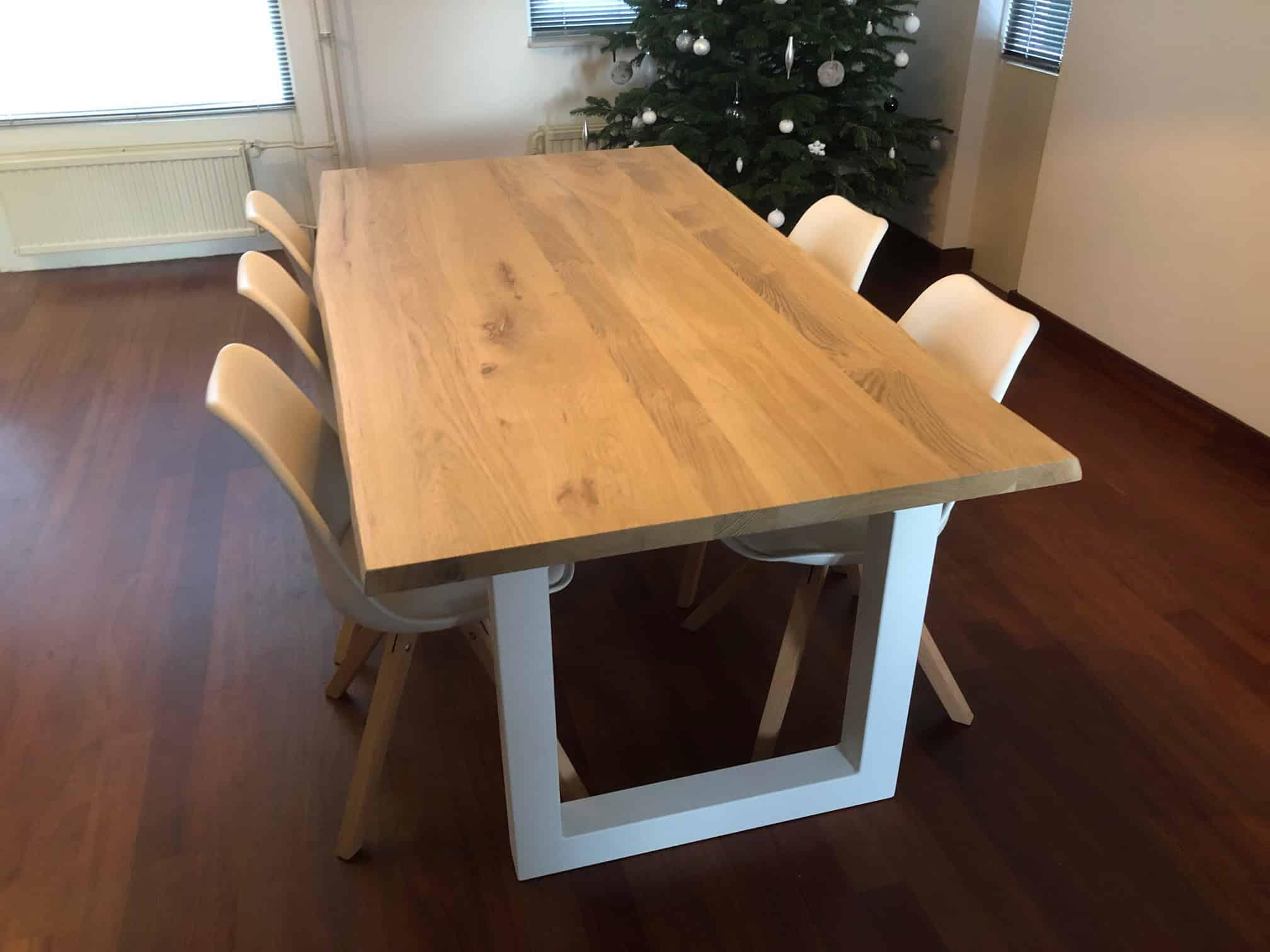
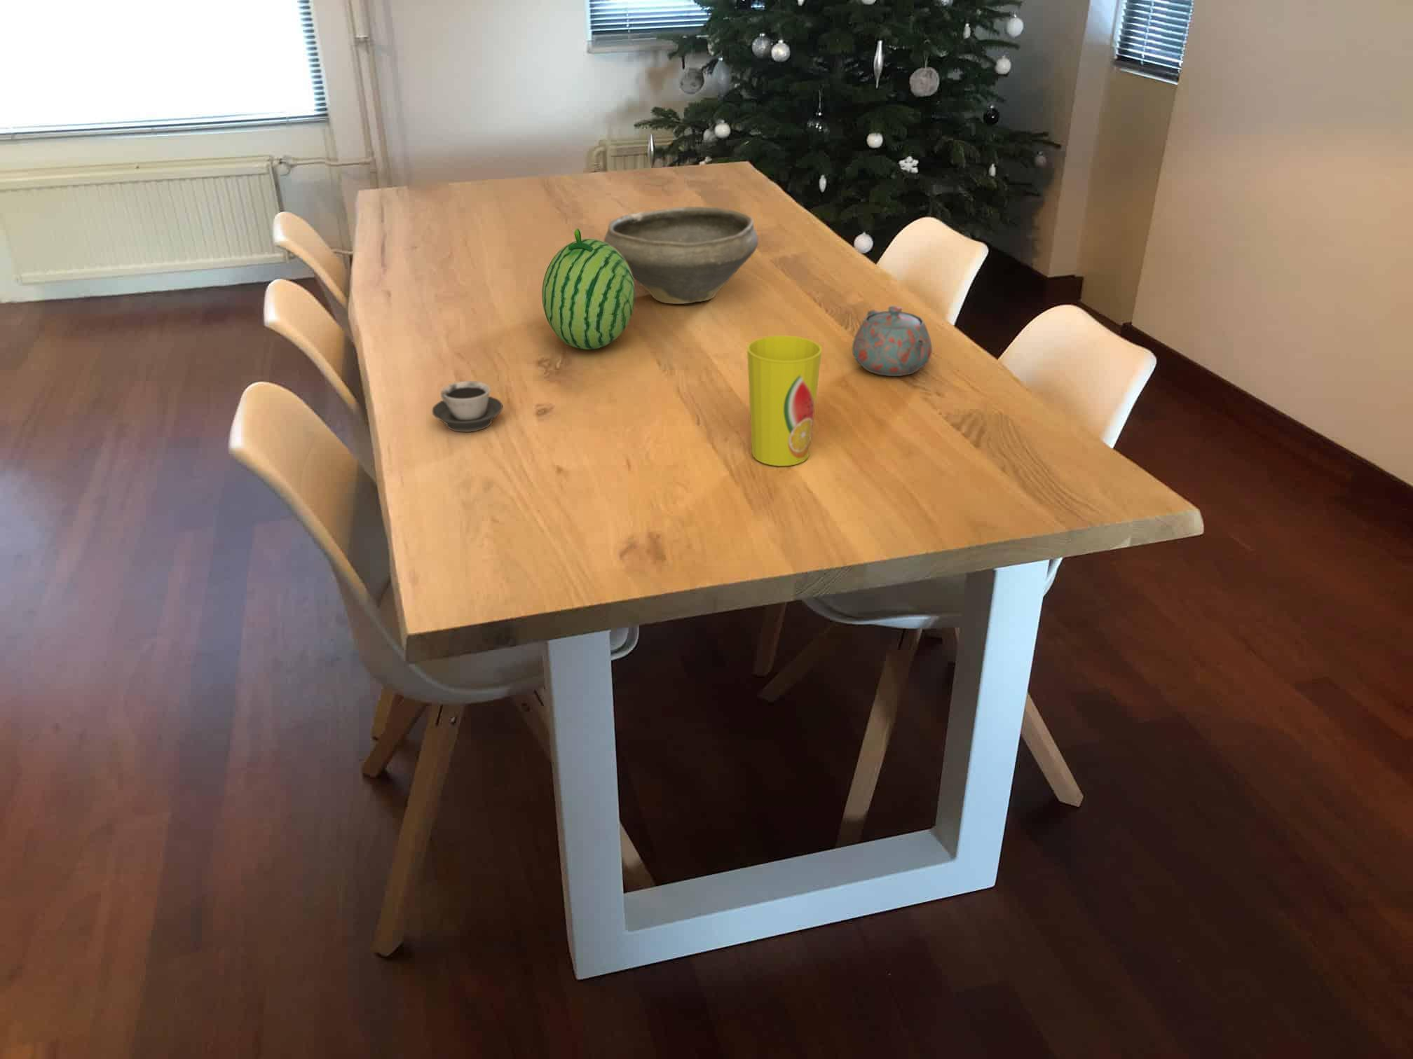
+ bowl (681, 258)
+ teapot (895, 339)
+ fruit (589, 287)
+ cup (467, 406)
+ cup (782, 402)
